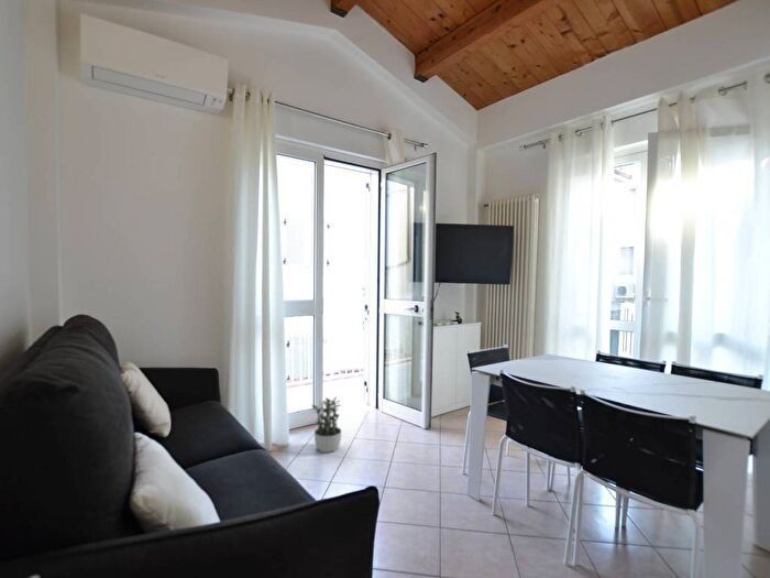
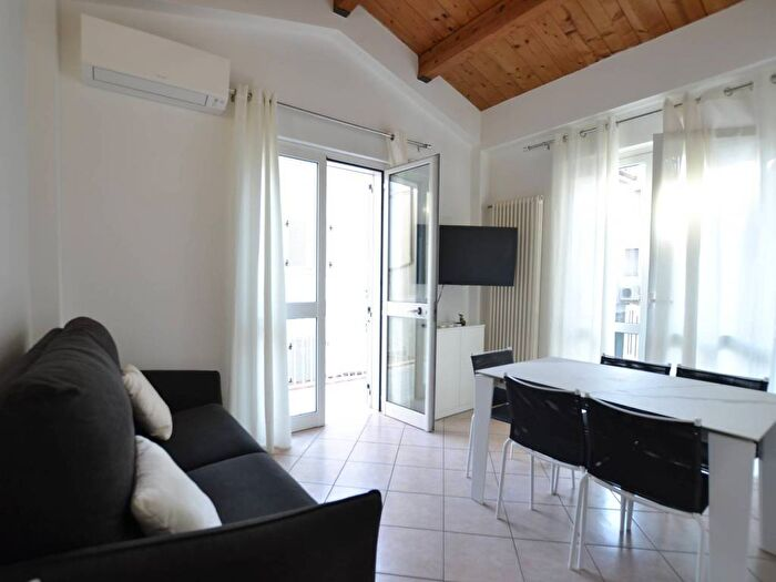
- potted plant (326, 422)
